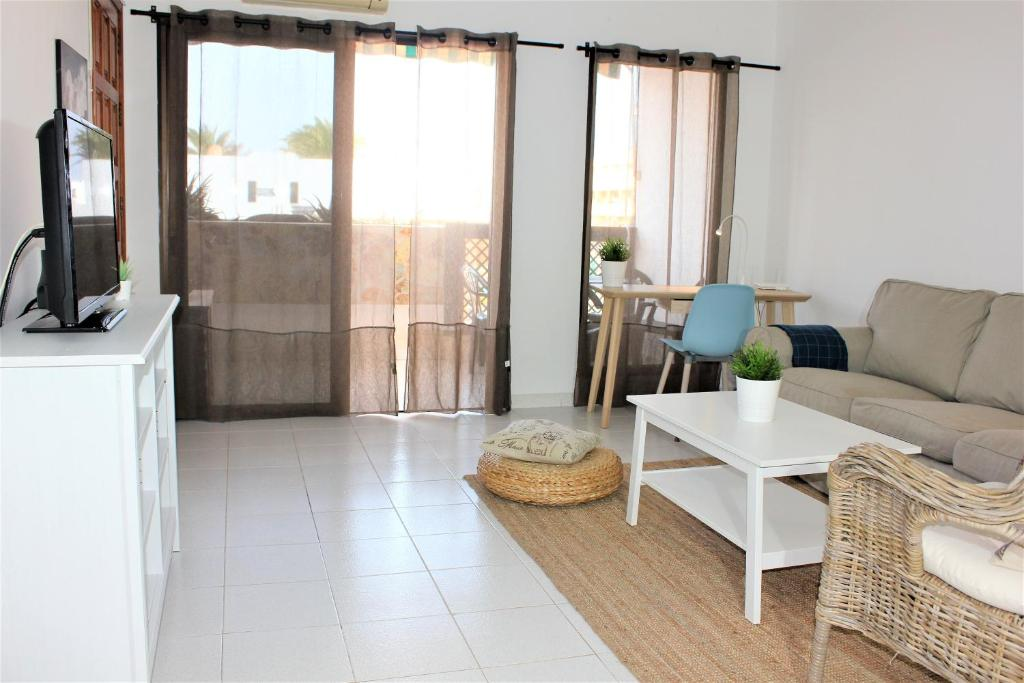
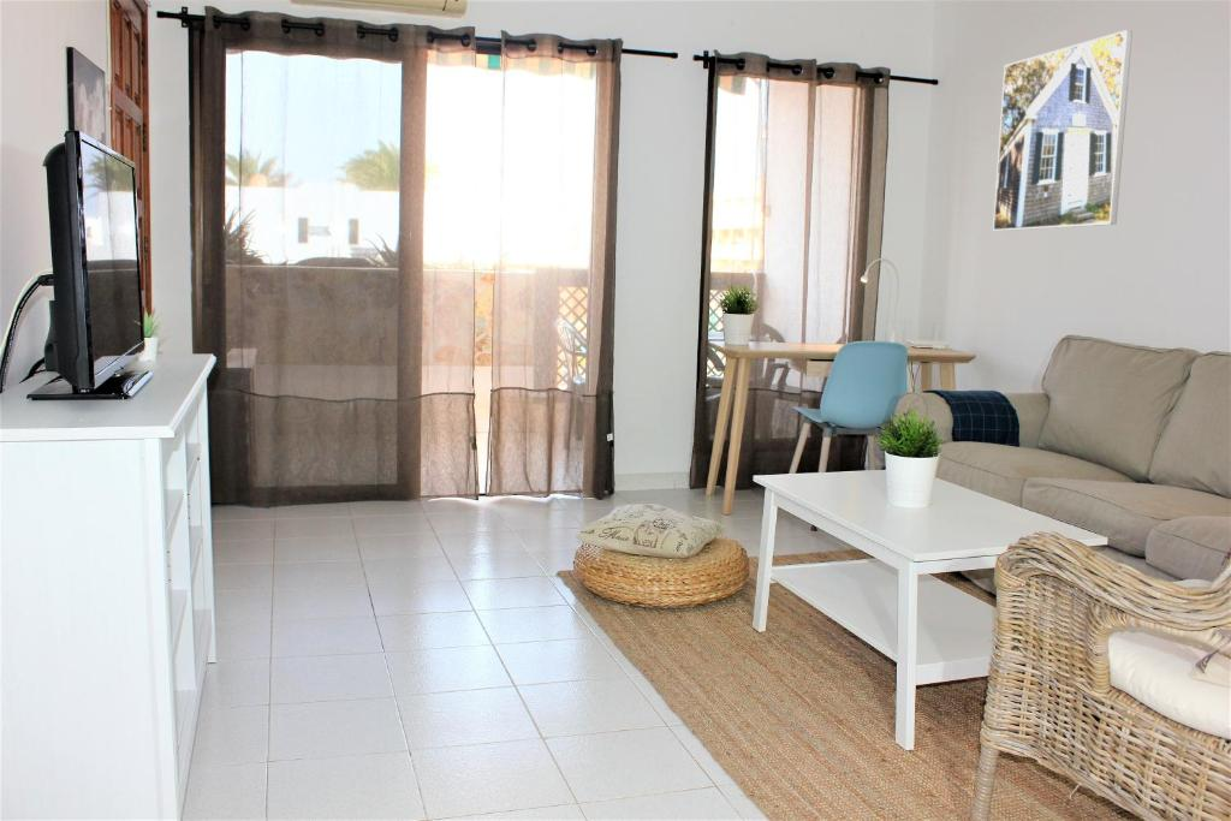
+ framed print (1055, 138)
